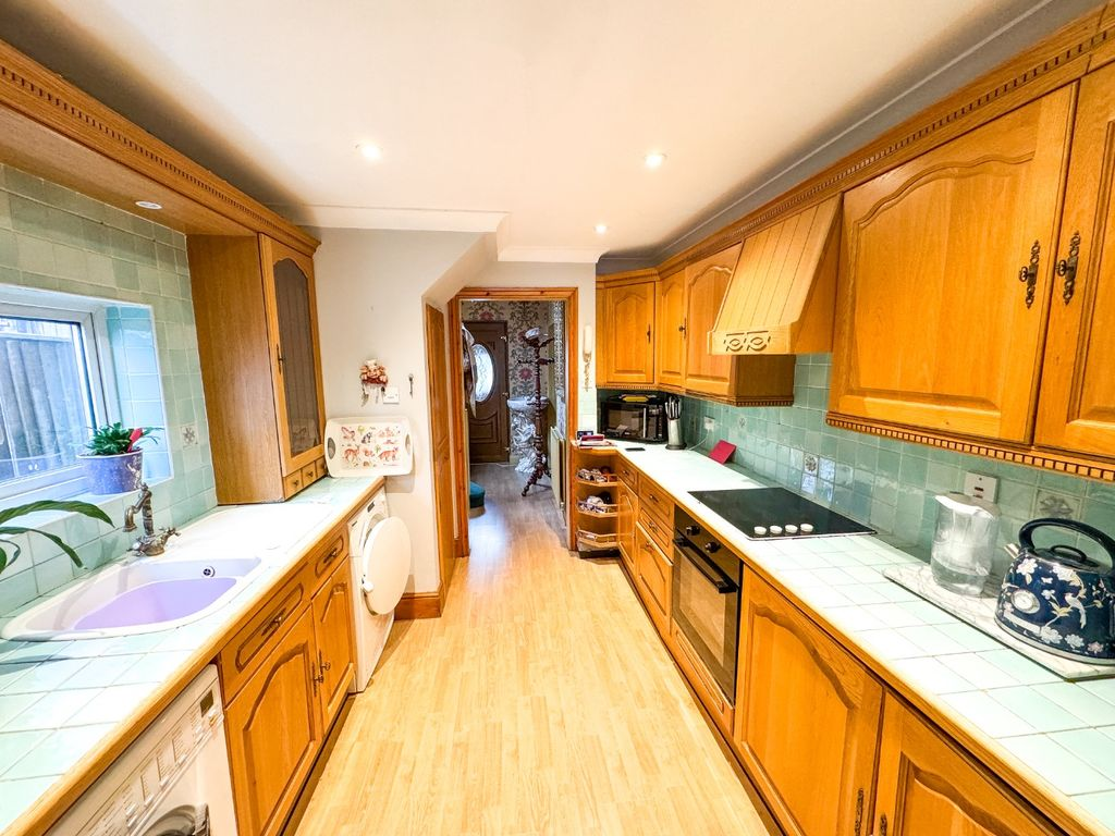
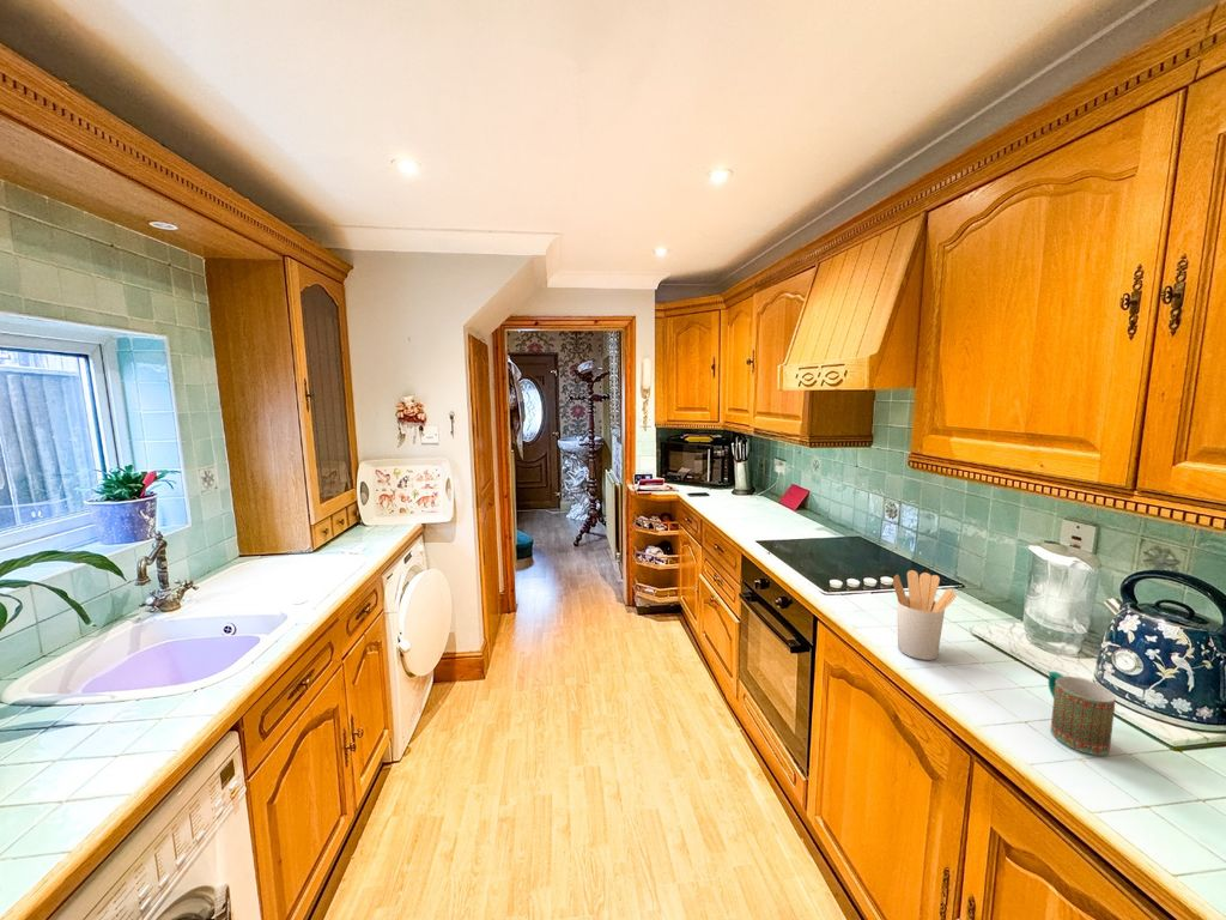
+ mug (1073, 707)
+ utensil holder (920, 611)
